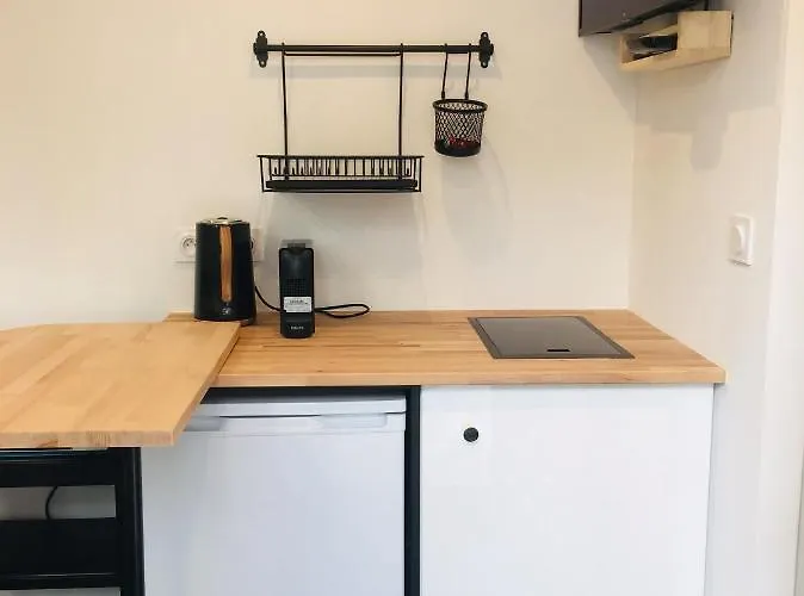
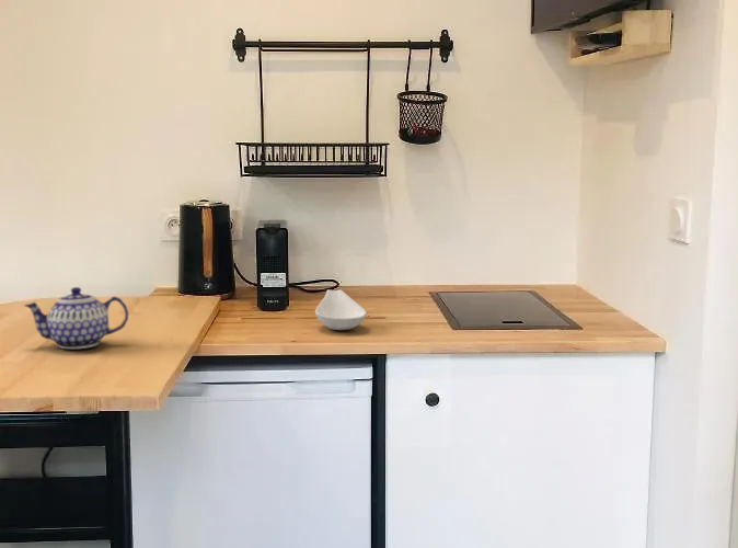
+ teapot (77, 316)
+ spoon rest (336, 308)
